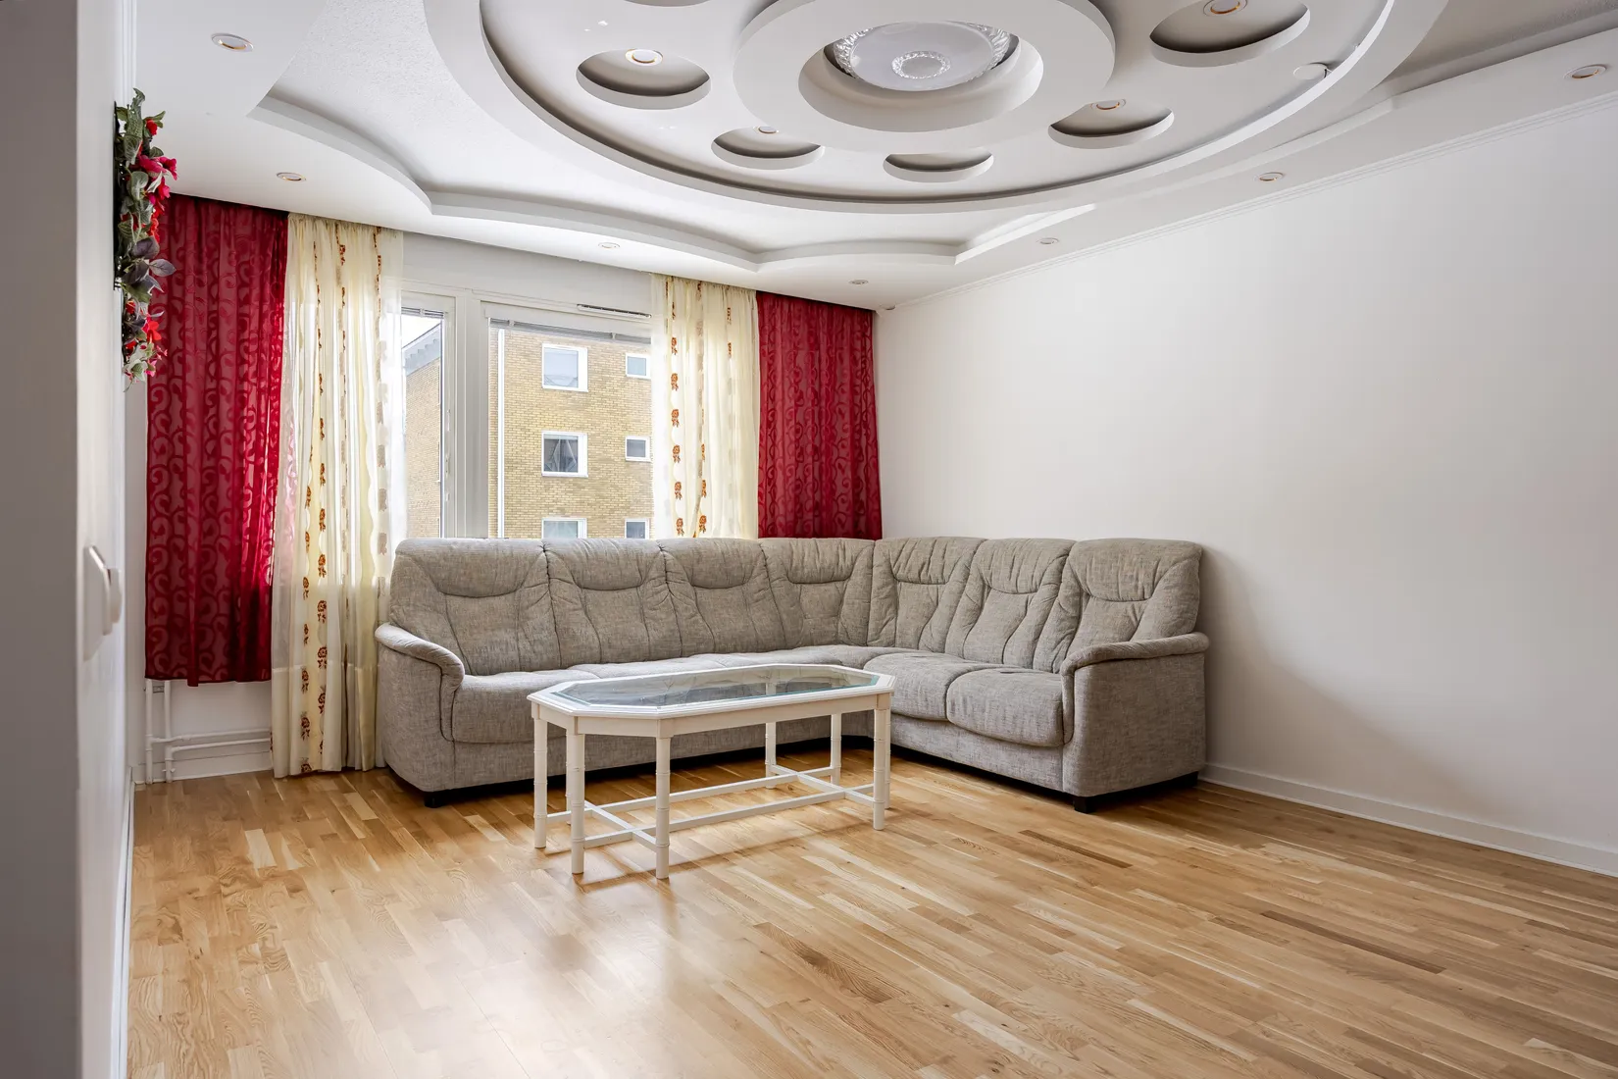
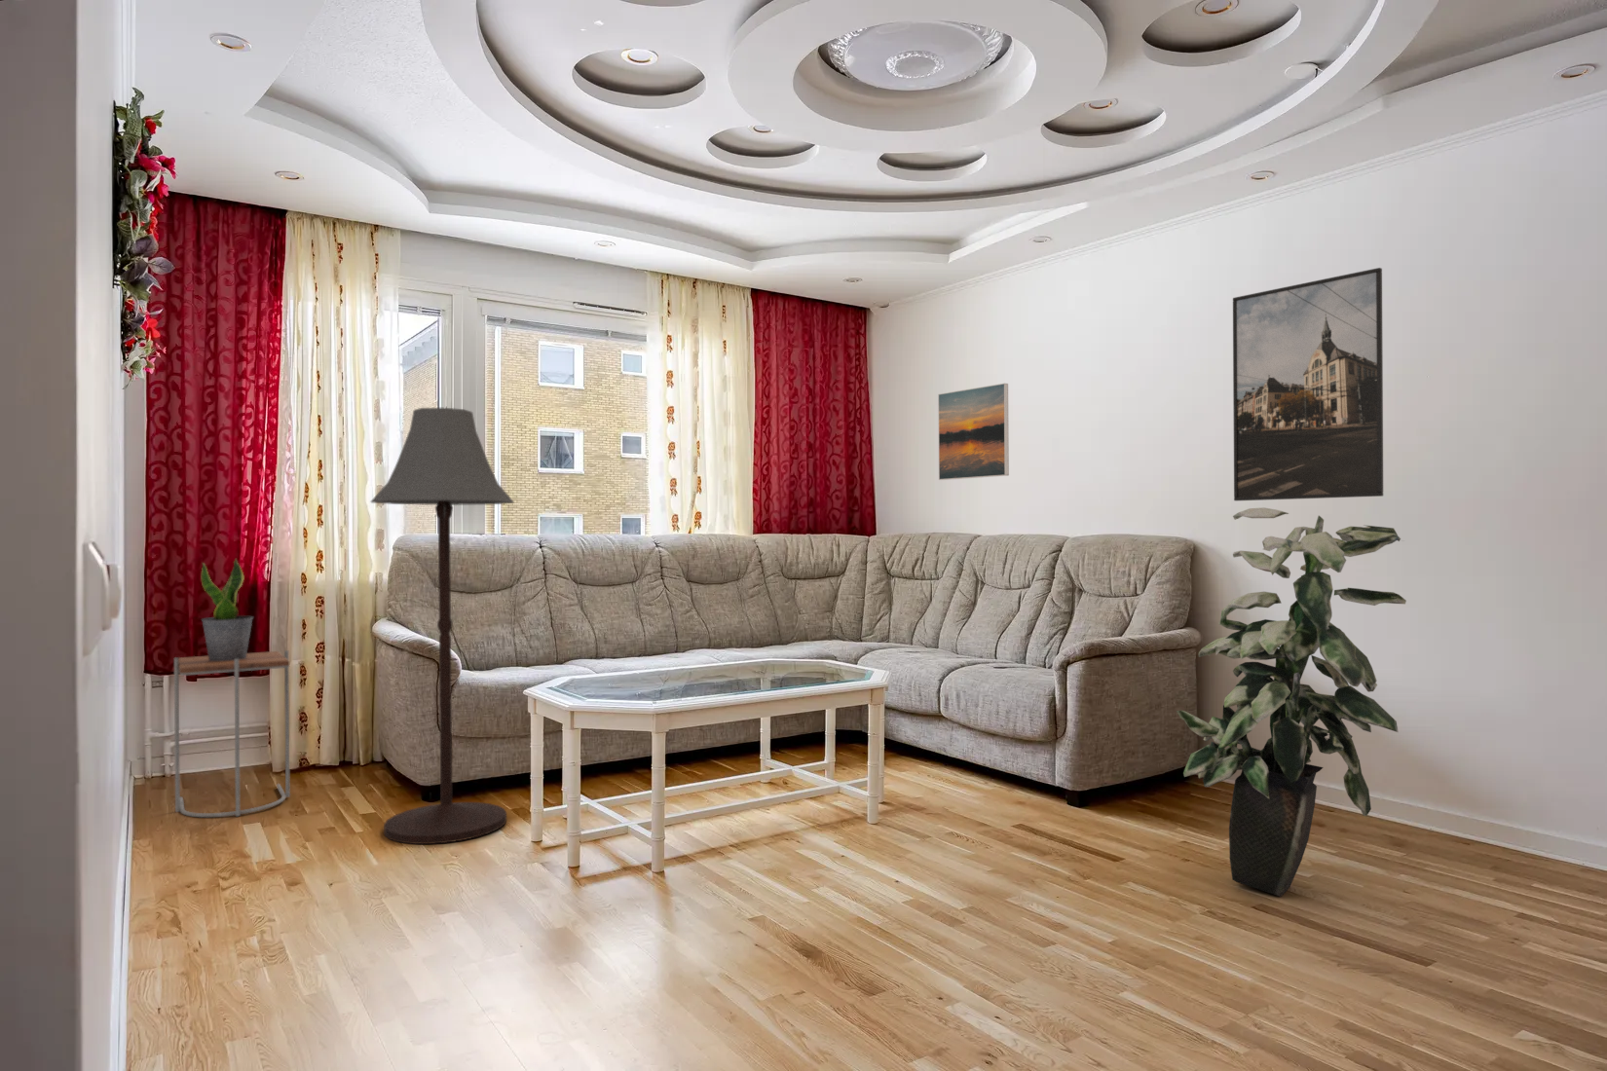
+ potted plant (227, 607)
+ indoor plant (1284, 696)
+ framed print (1303, 391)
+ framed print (972, 433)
+ floor lamp (444, 618)
+ side table (234, 728)
